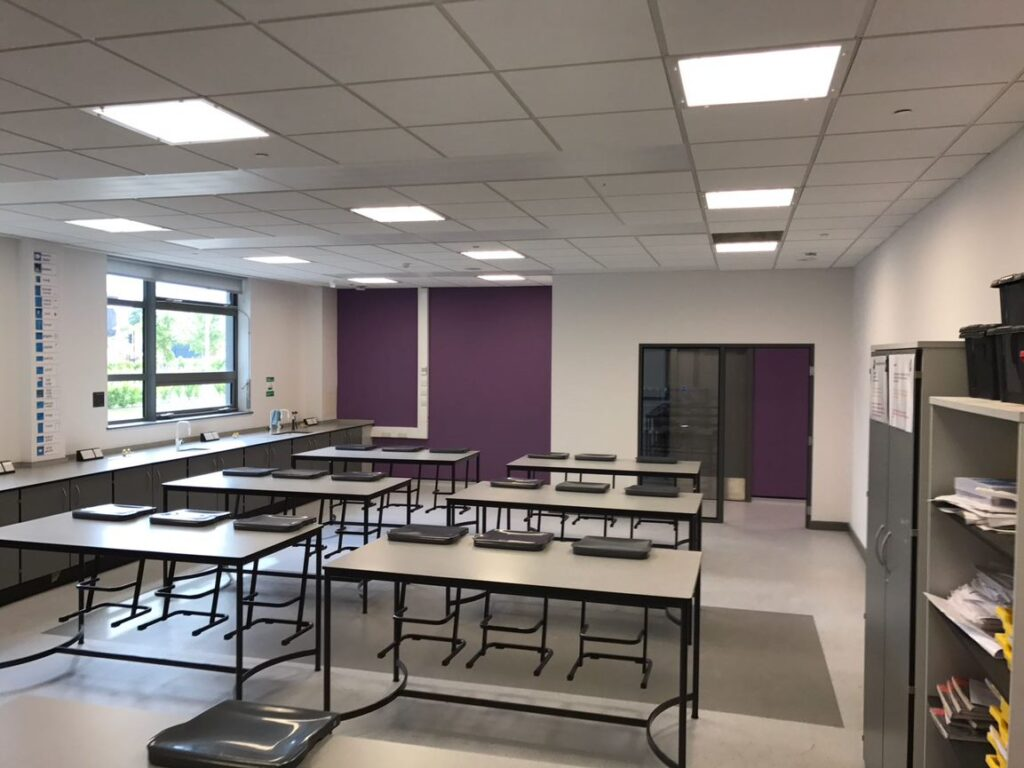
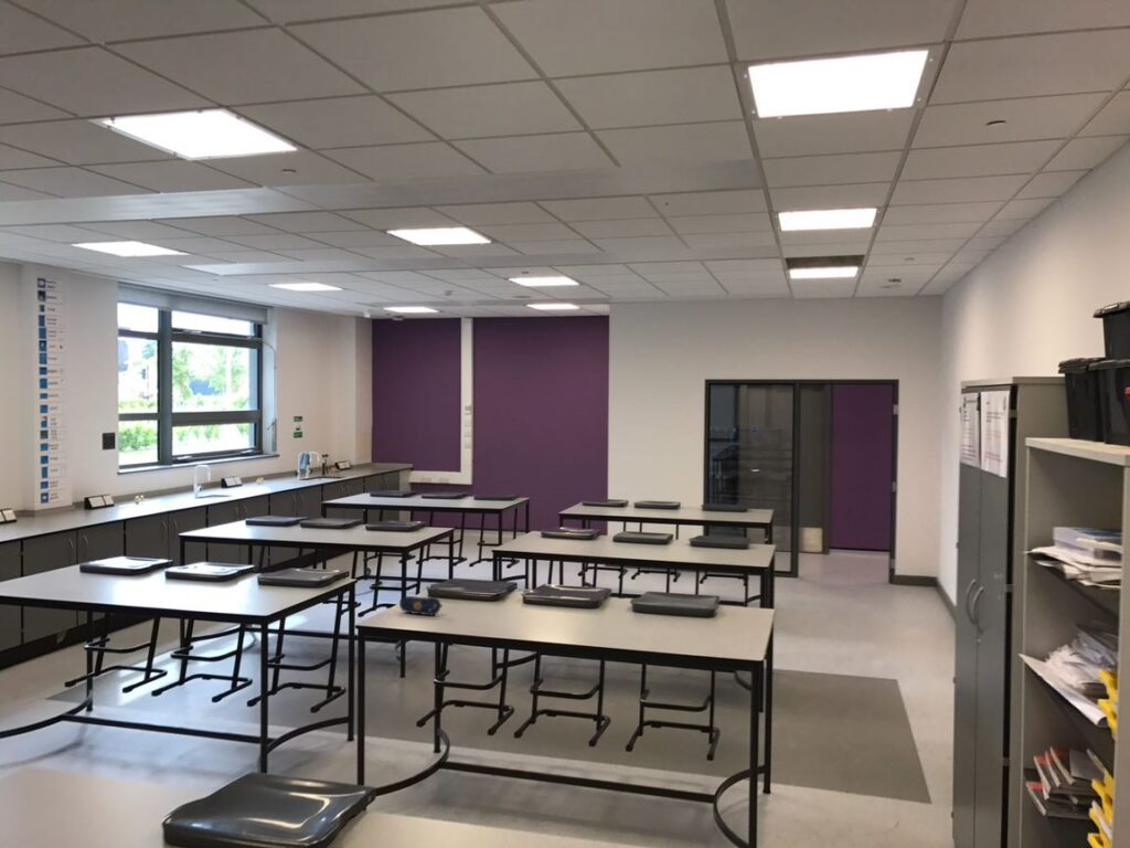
+ pencil case (419, 605)
